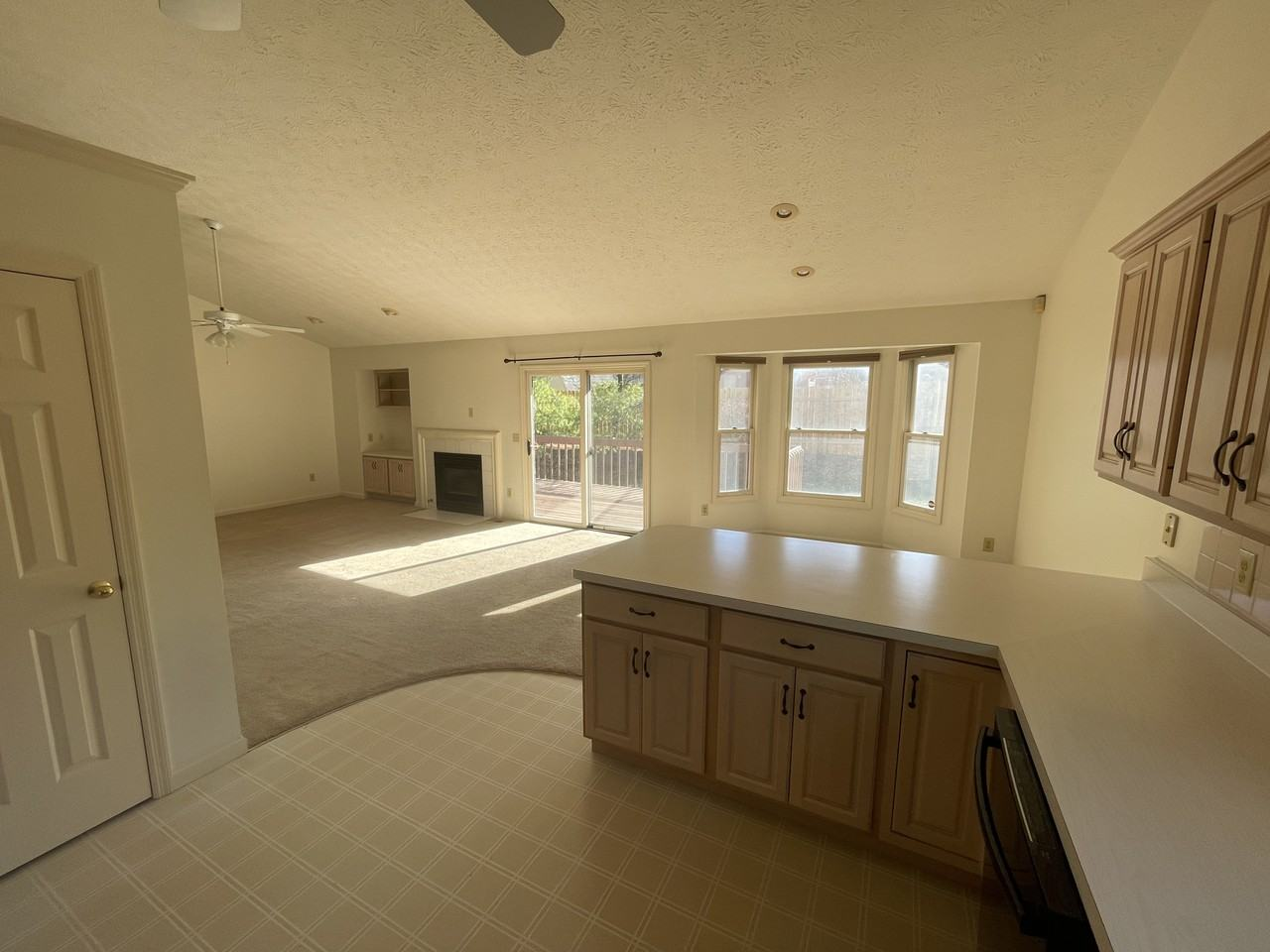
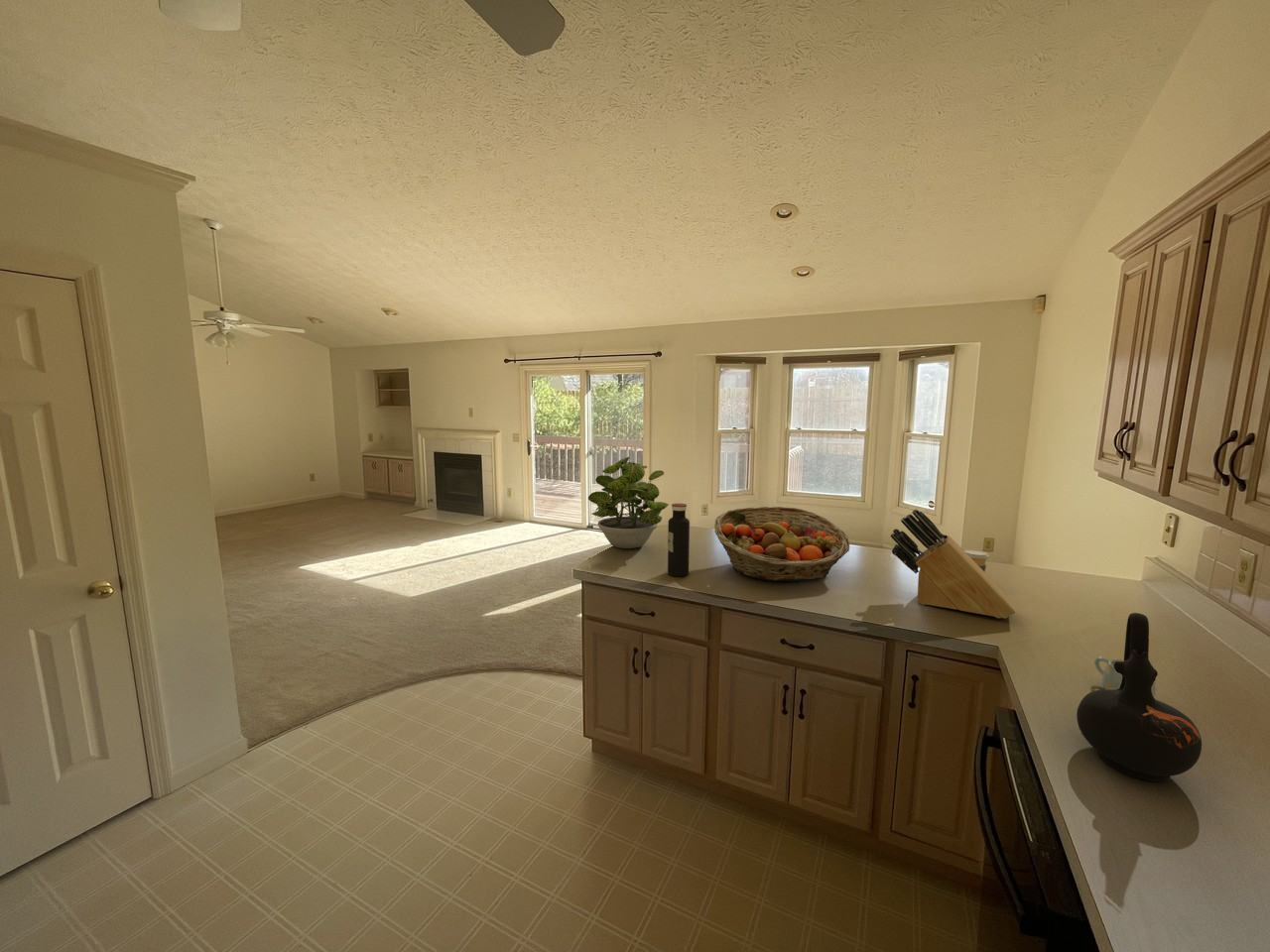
+ knife block (951, 558)
+ coffee cup (976, 563)
+ water bottle (679, 538)
+ ceramic jug (1139, 694)
+ mug (1121, 677)
+ potted plant (625, 501)
+ fruit basket (779, 541)
